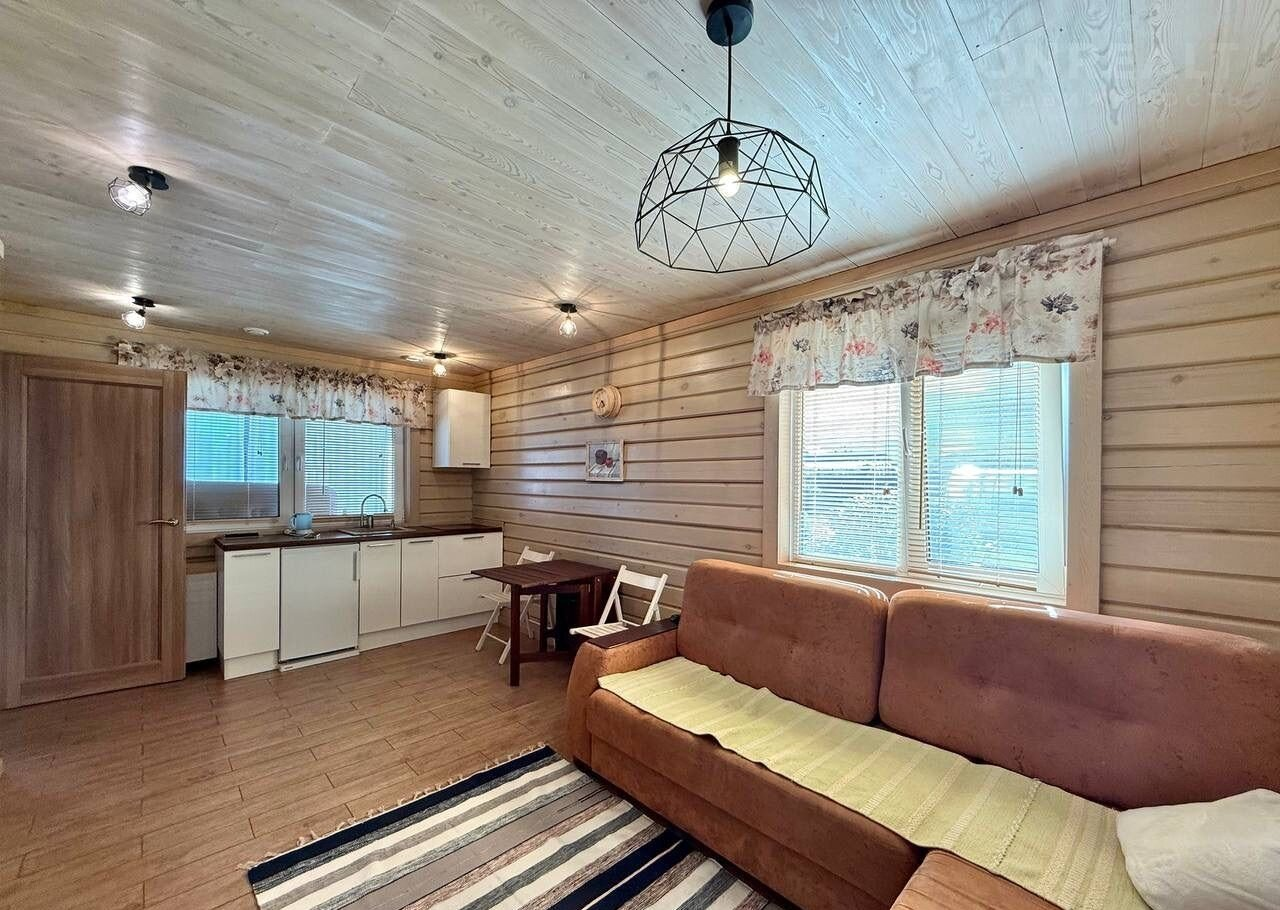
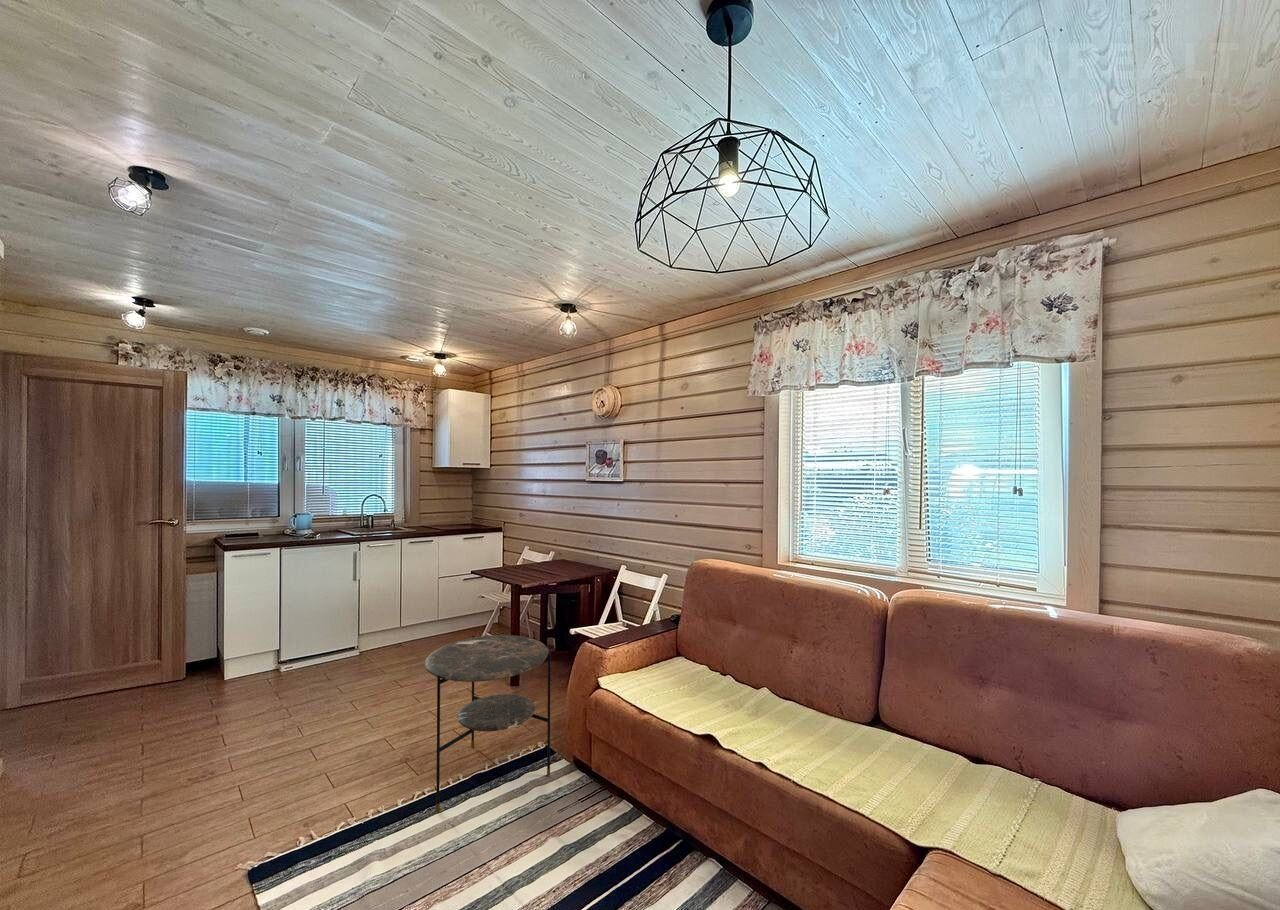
+ side table (486, 715)
